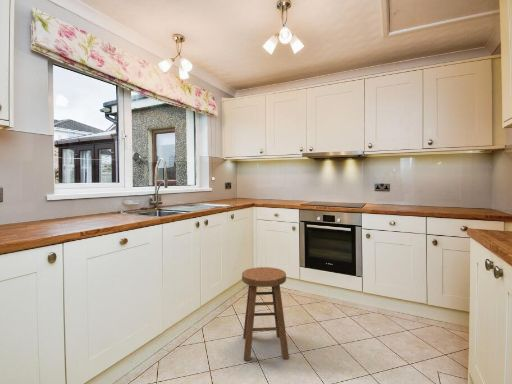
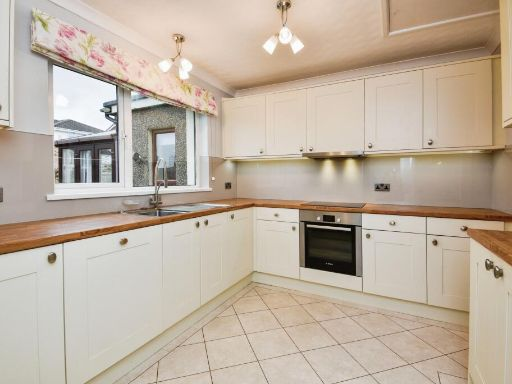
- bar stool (264, 313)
